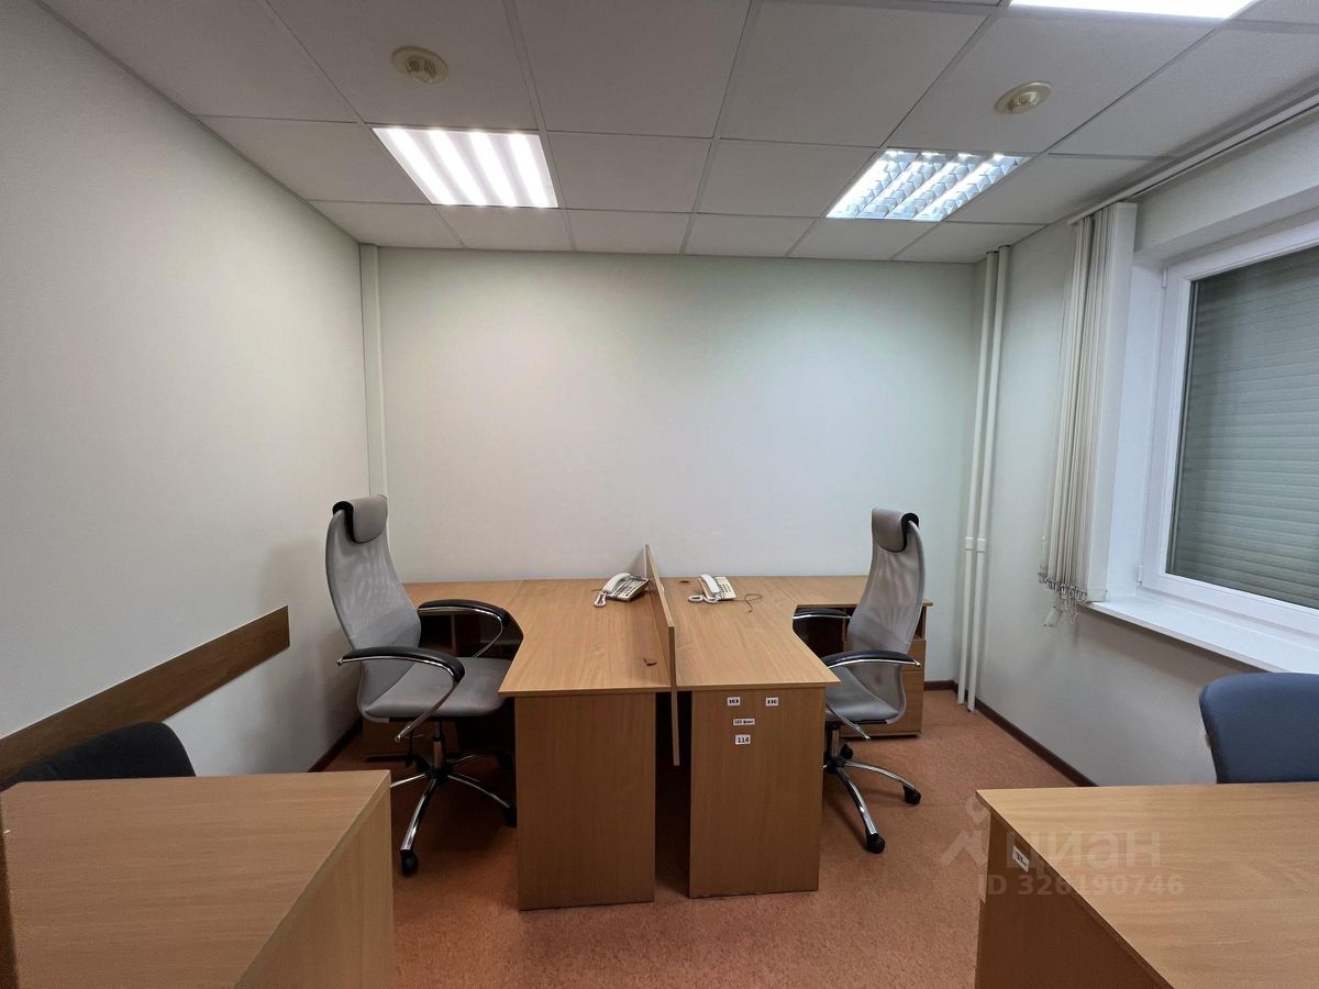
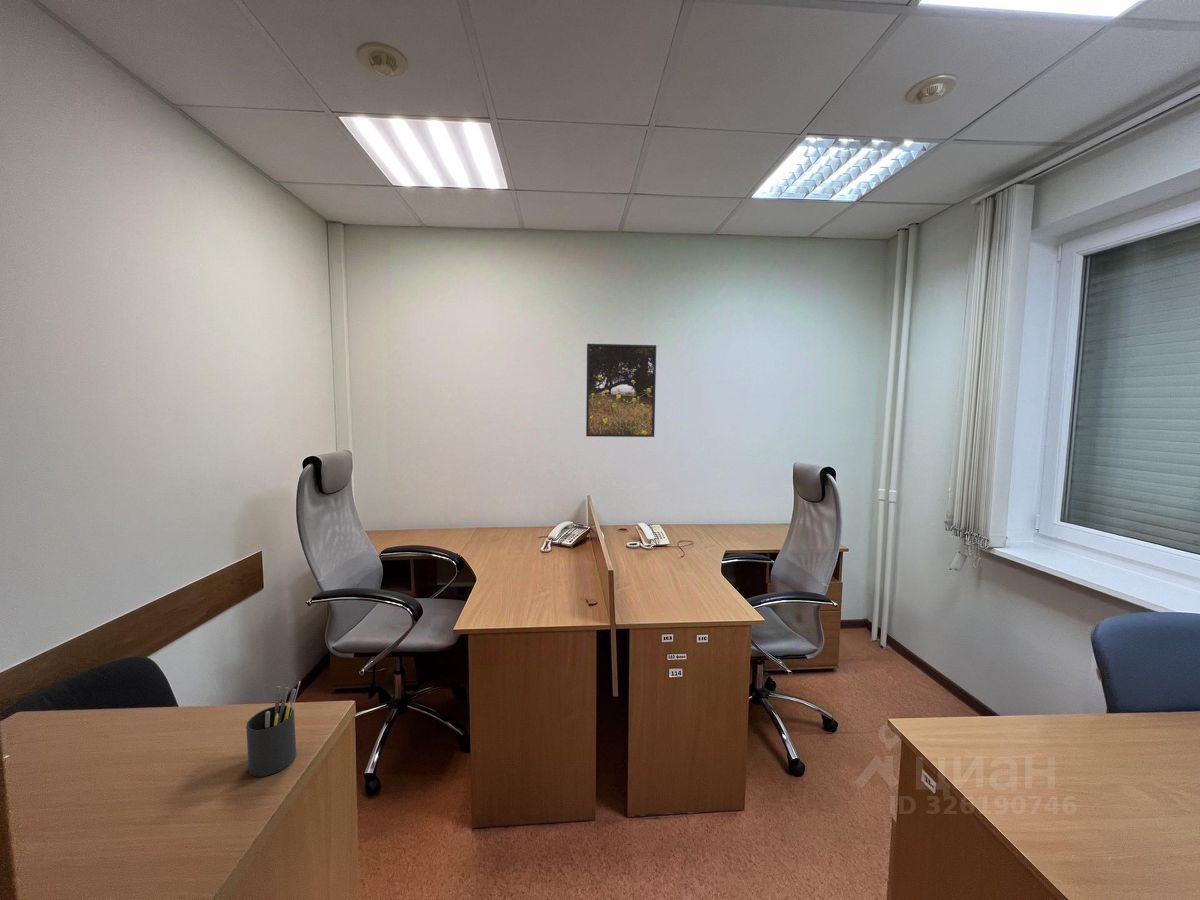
+ pen holder (274, 724)
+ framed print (621, 391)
